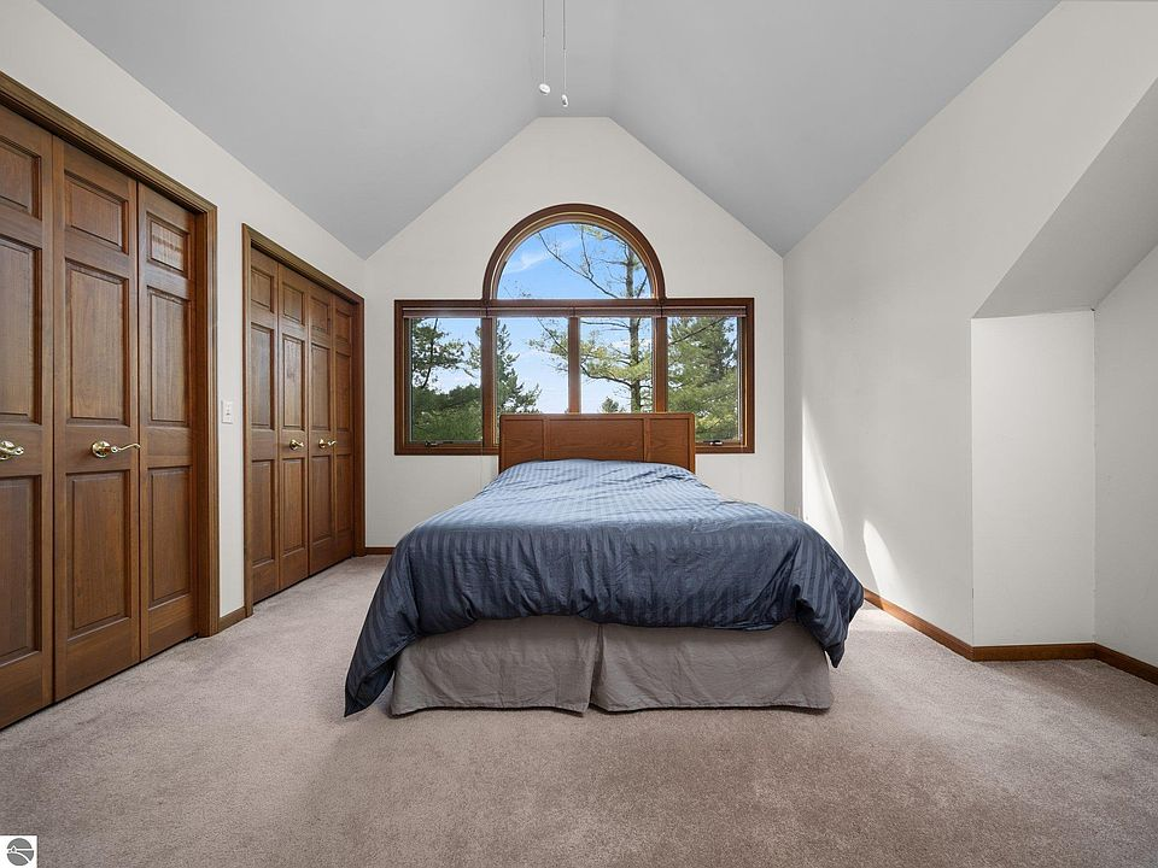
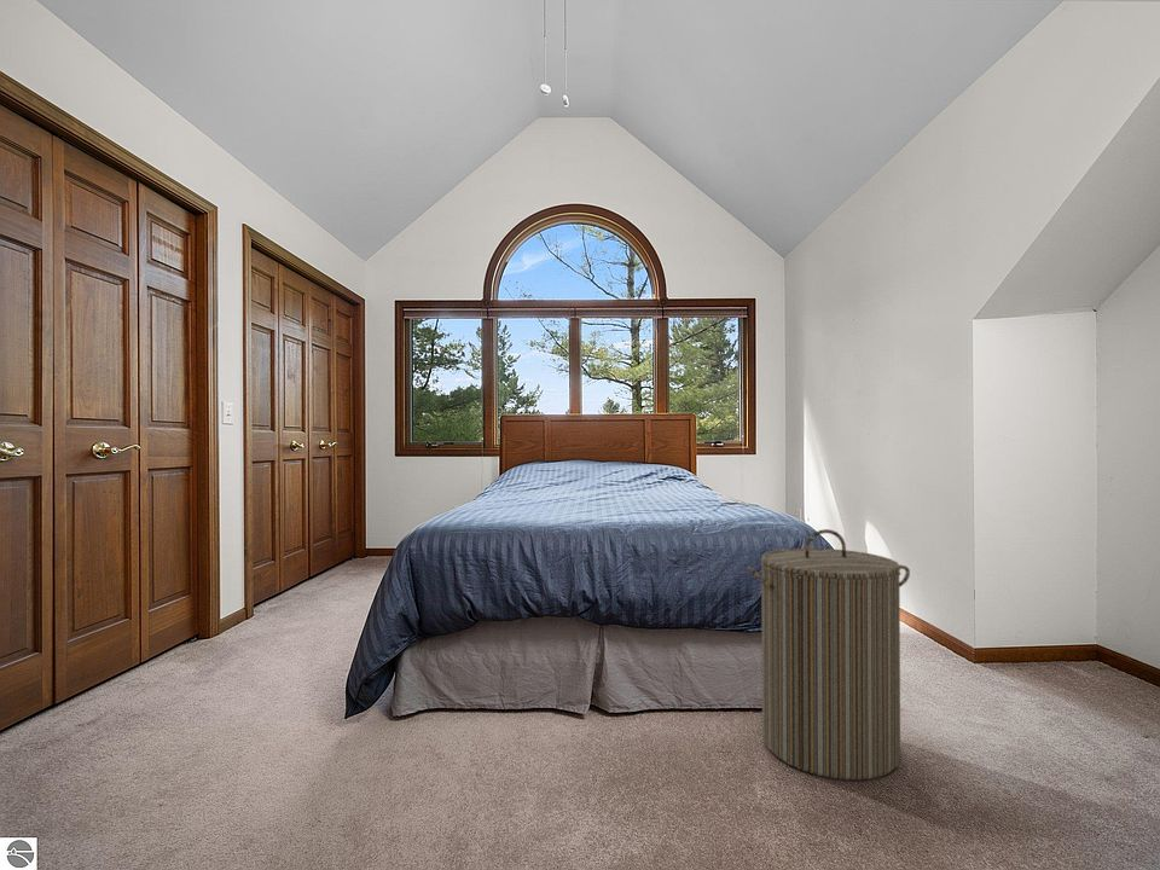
+ laundry hamper (828, 638)
